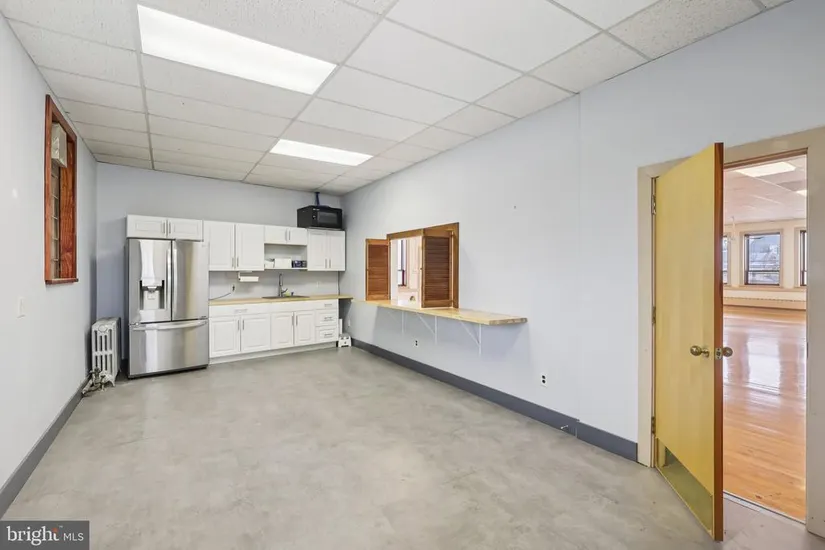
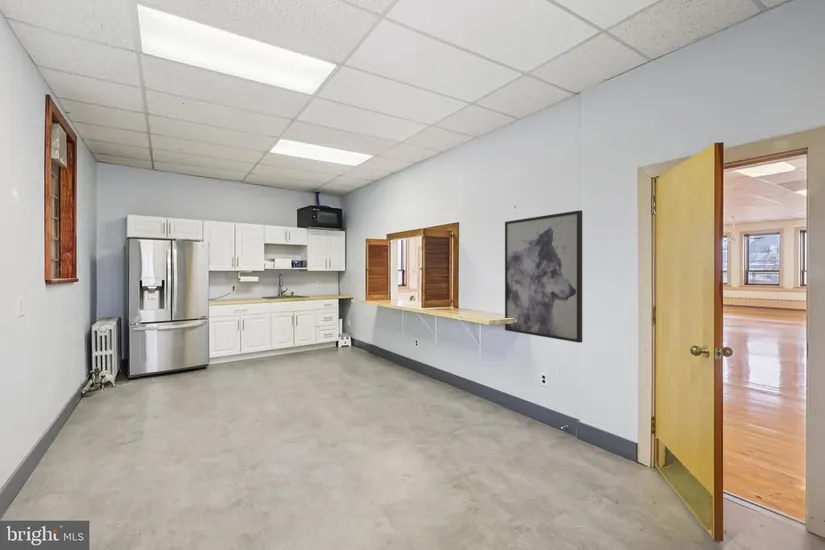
+ wall art (540, 276)
